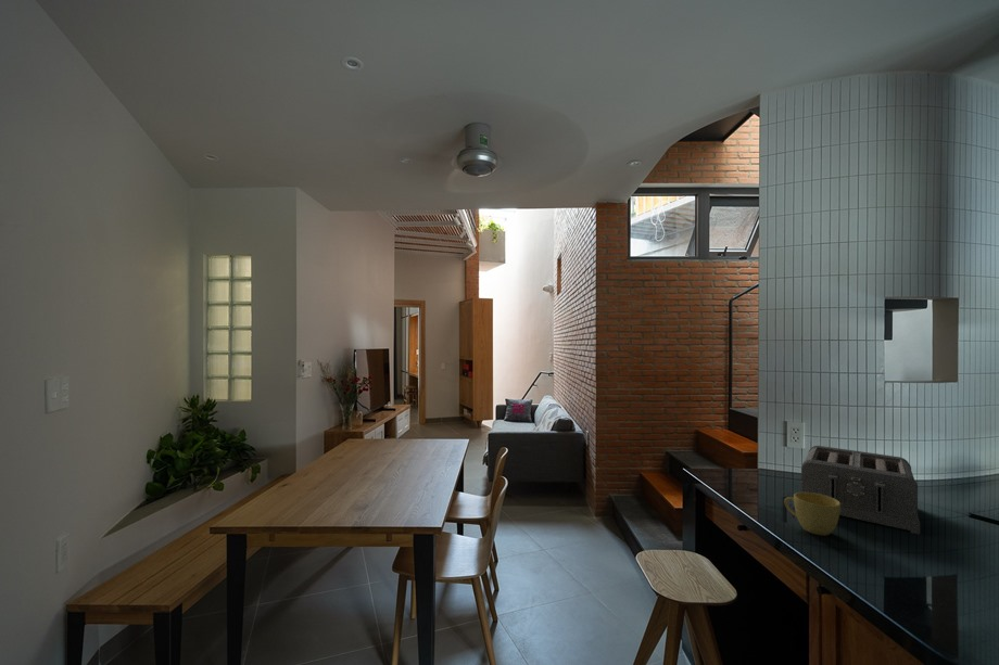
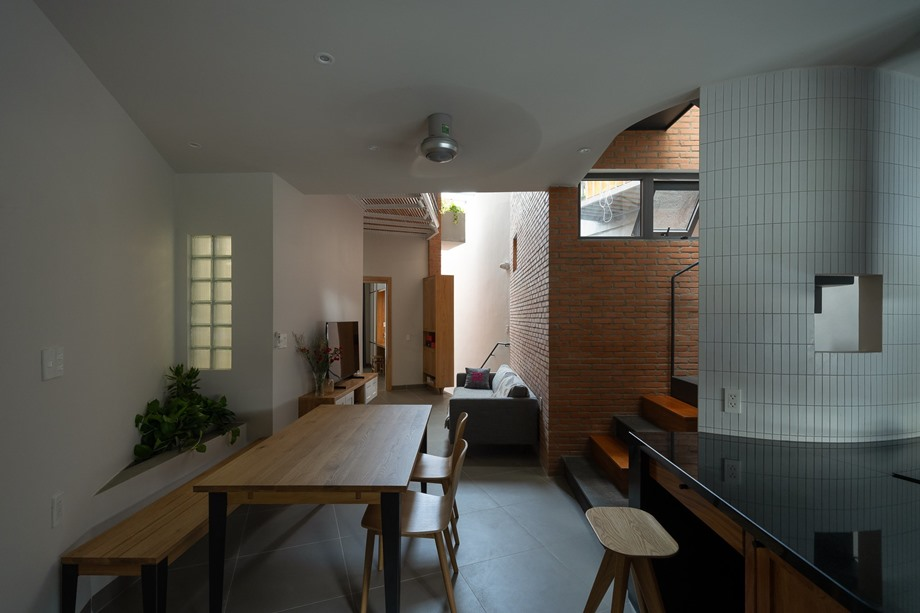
- cup (810, 513)
- toaster (856, 484)
